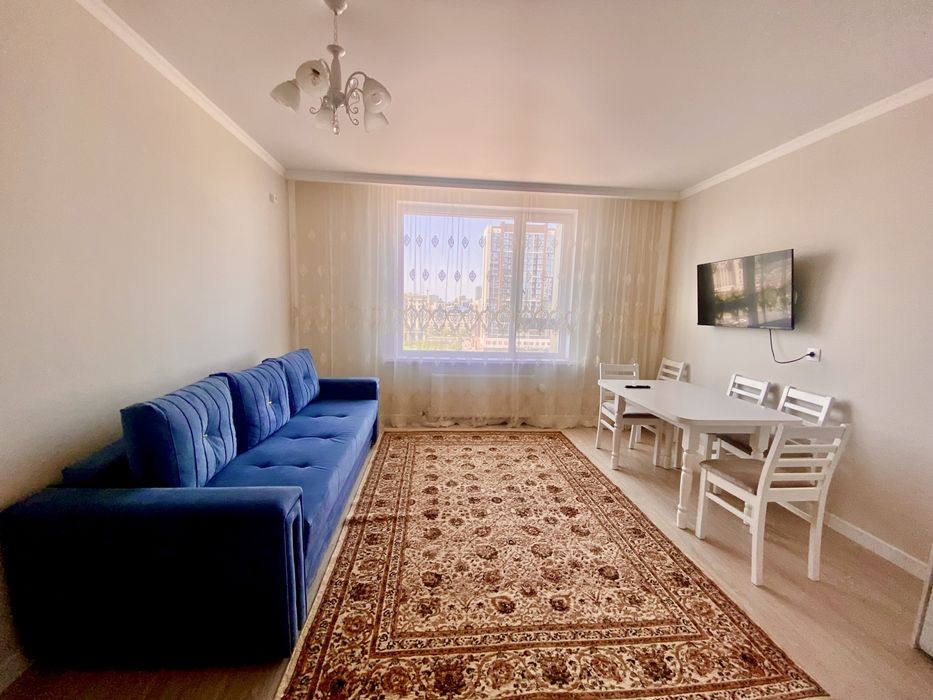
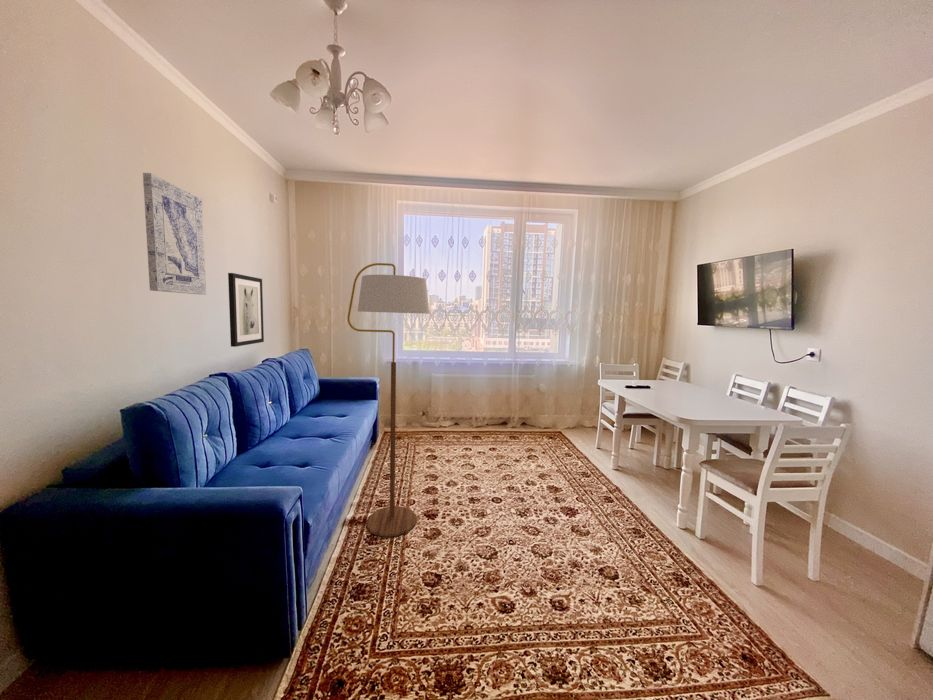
+ floor lamp (391, 397)
+ wall art (178, 240)
+ wall art (247, 310)
